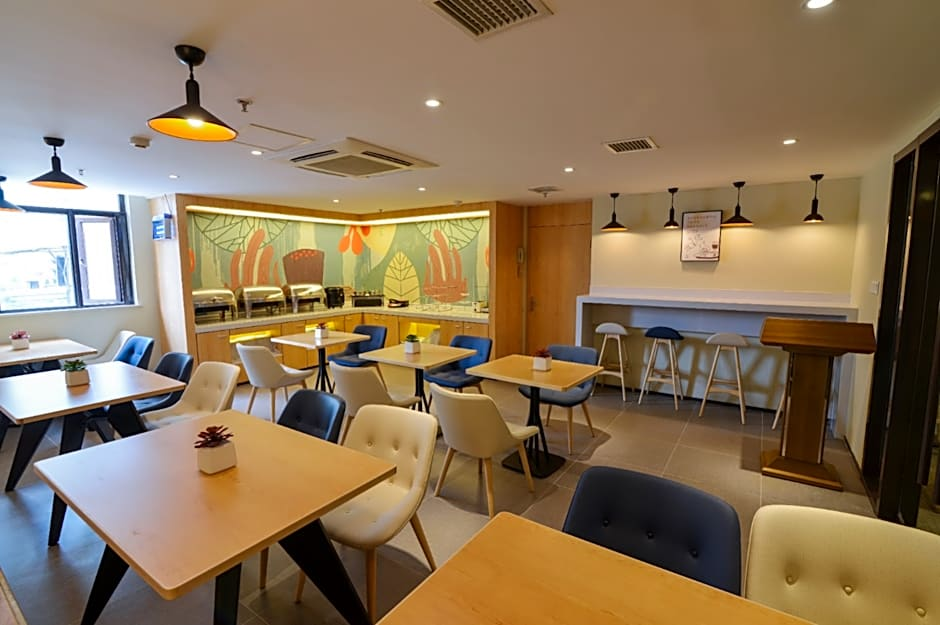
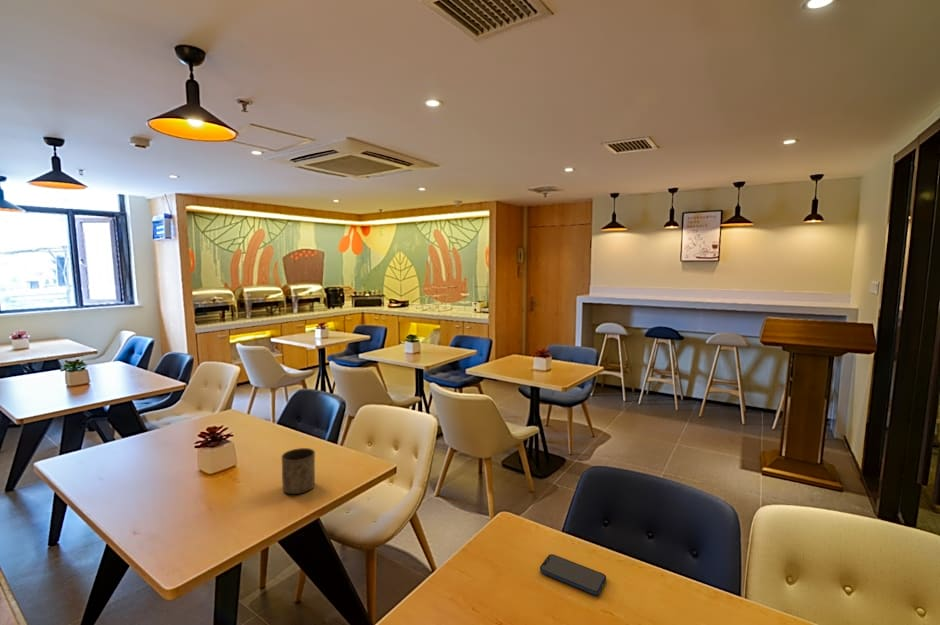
+ cup (298, 470)
+ smartphone (572, 573)
